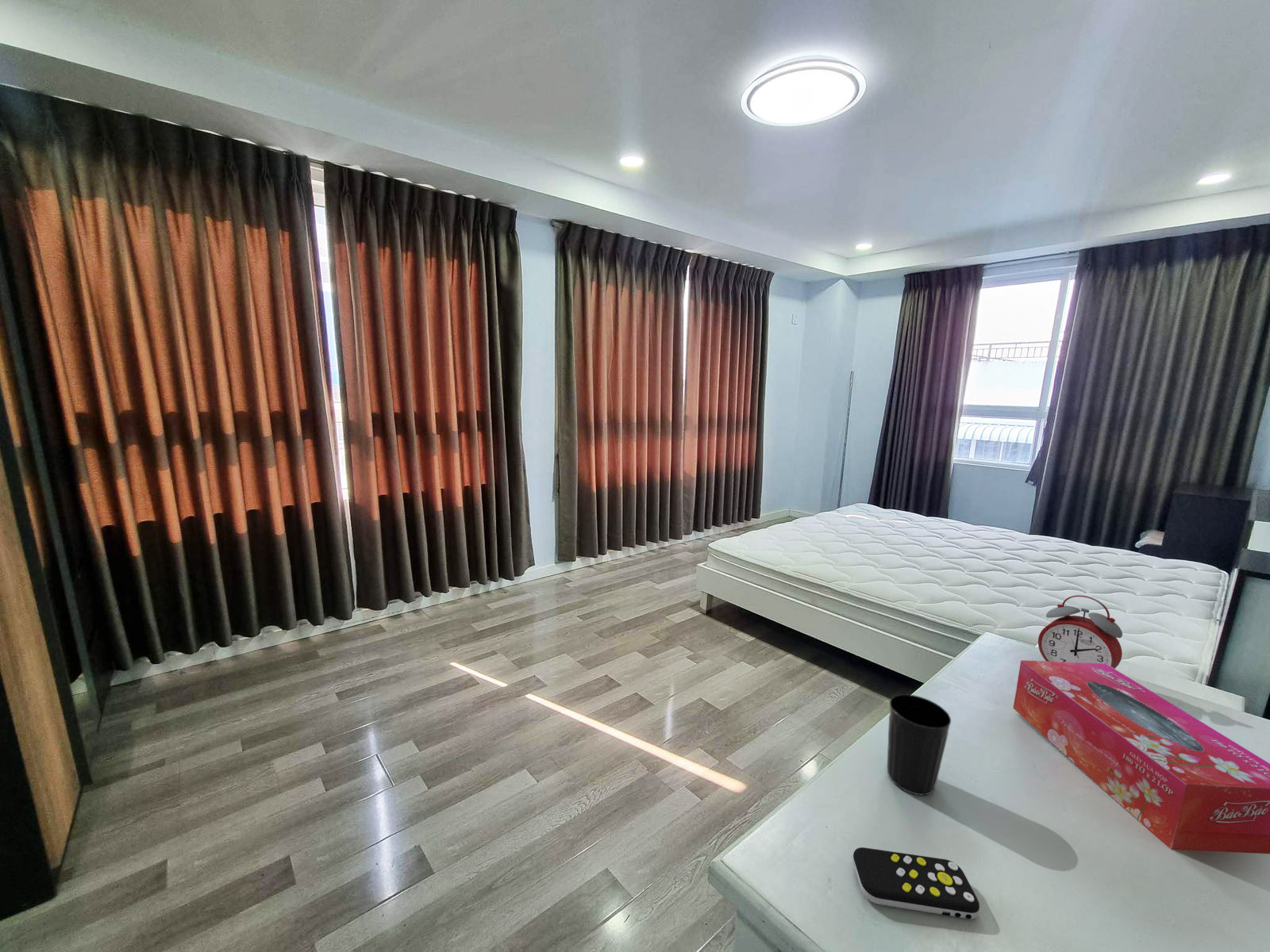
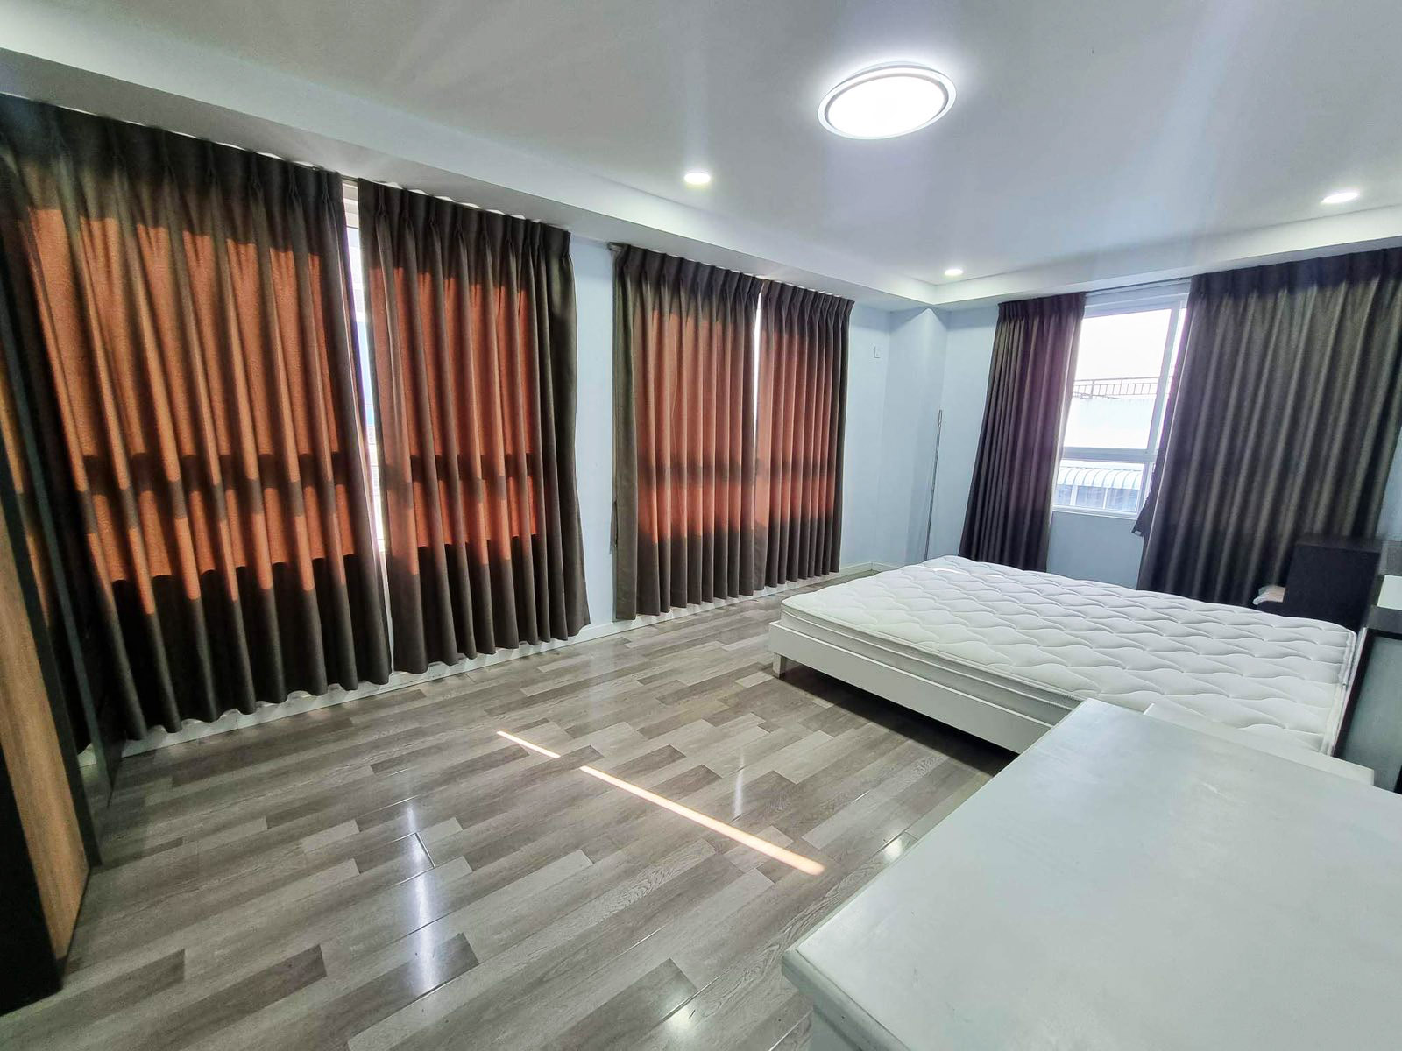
- alarm clock (1080, 636)
- remote control (913, 880)
- cup (915, 745)
- tissue box (1133, 741)
